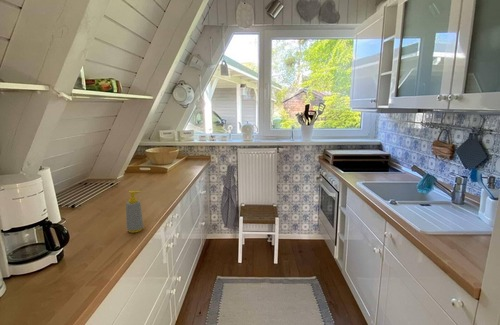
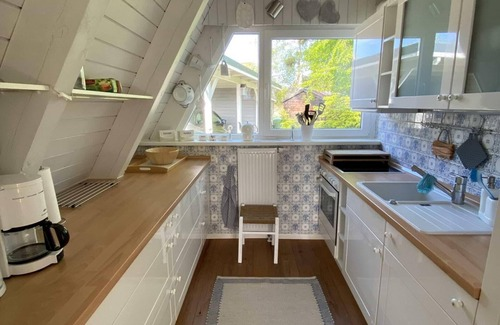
- soap bottle (133, 210)
